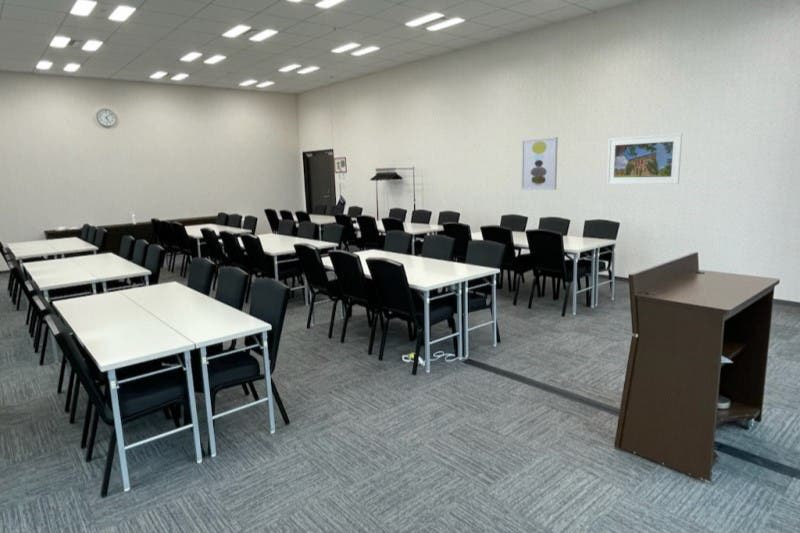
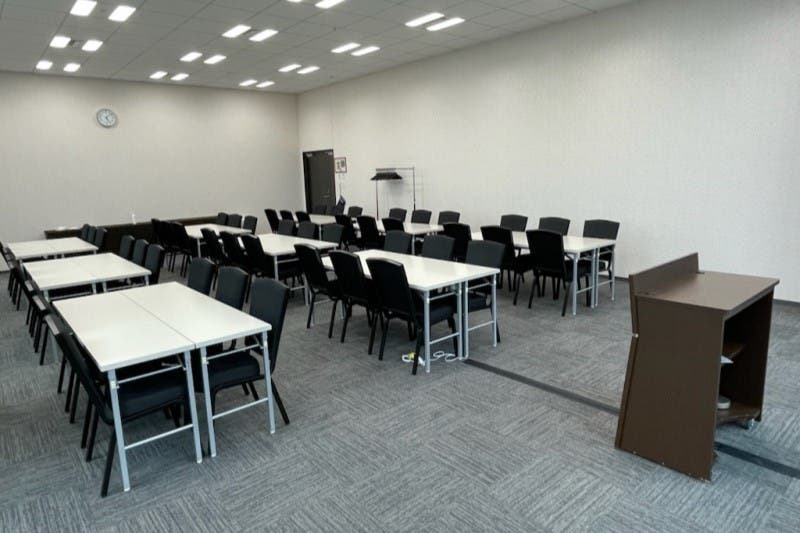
- wall art (538, 164)
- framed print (642, 160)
